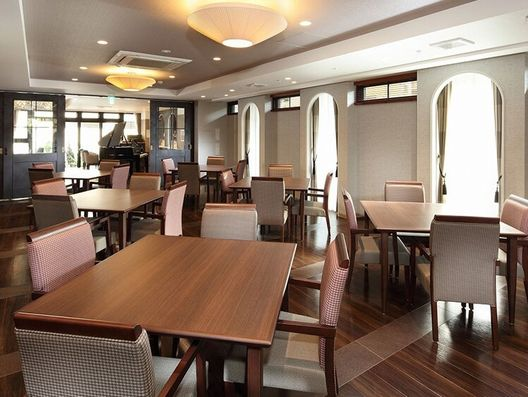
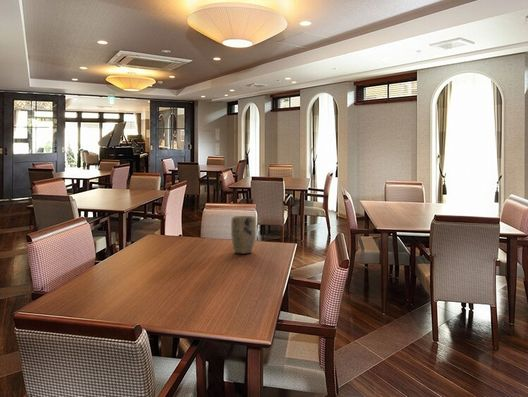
+ plant pot (243, 234)
